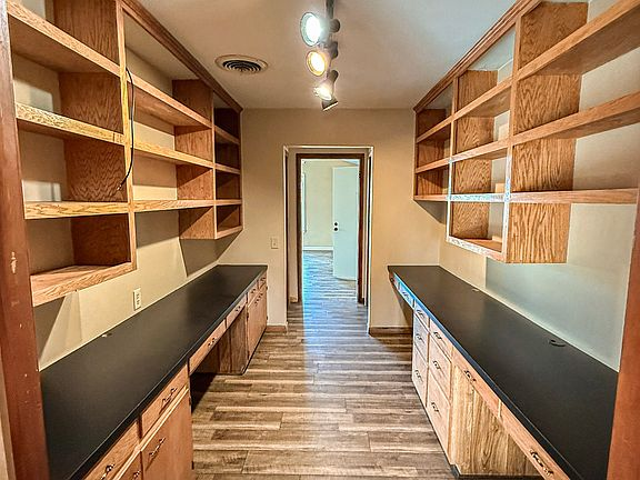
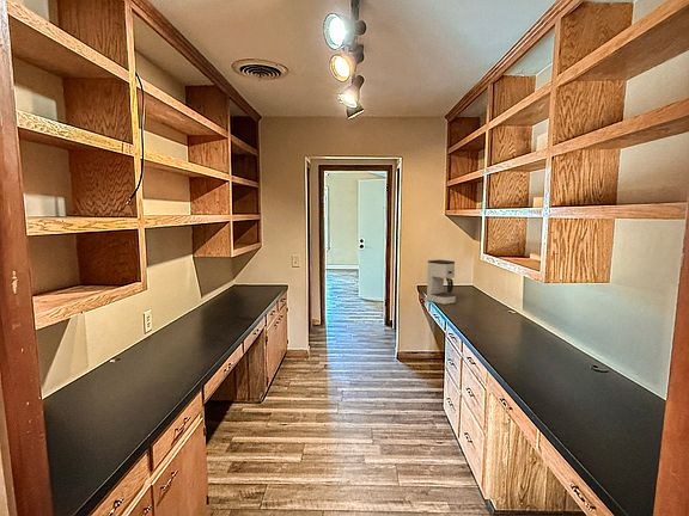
+ coffee maker (443, 281)
